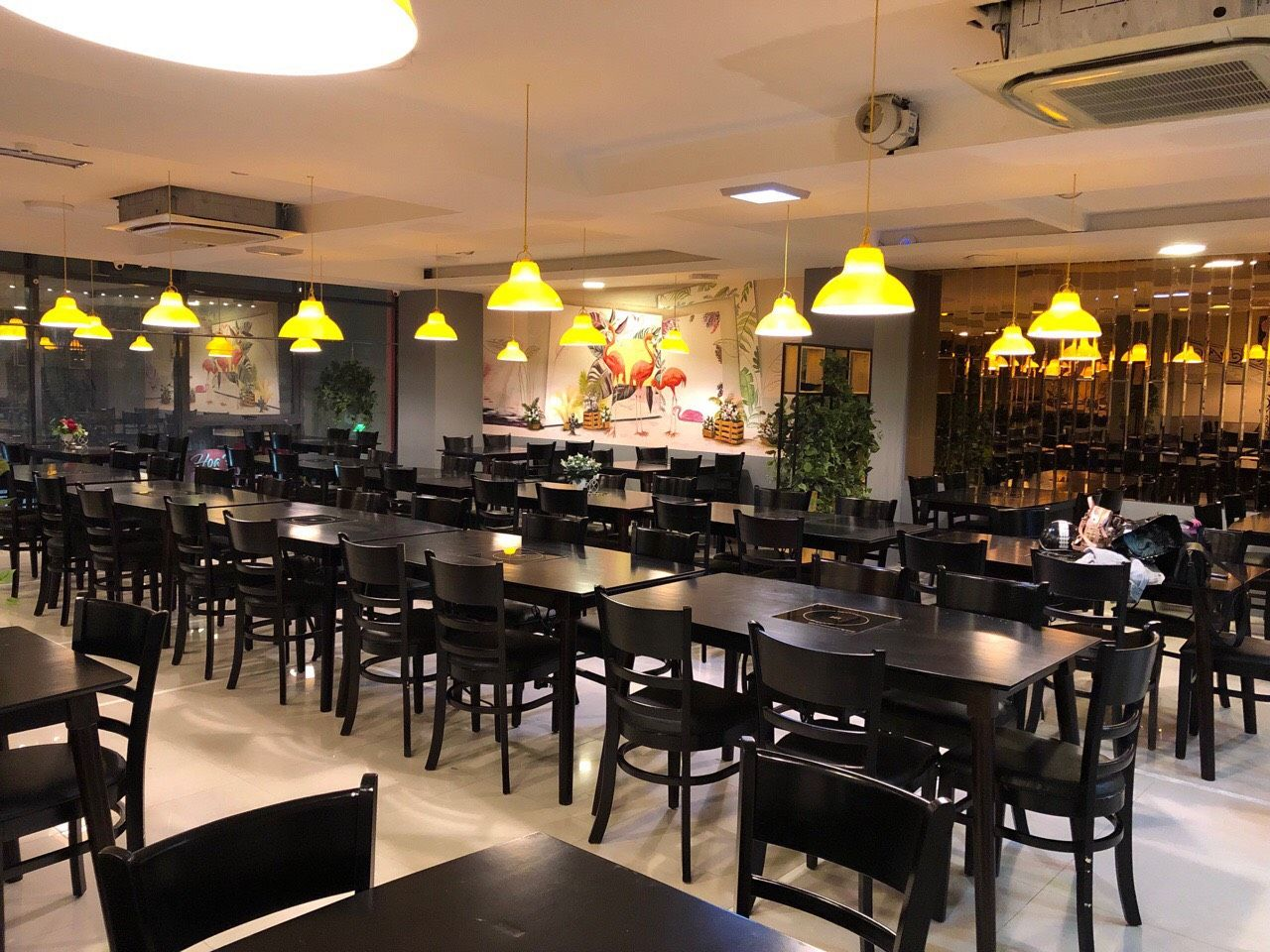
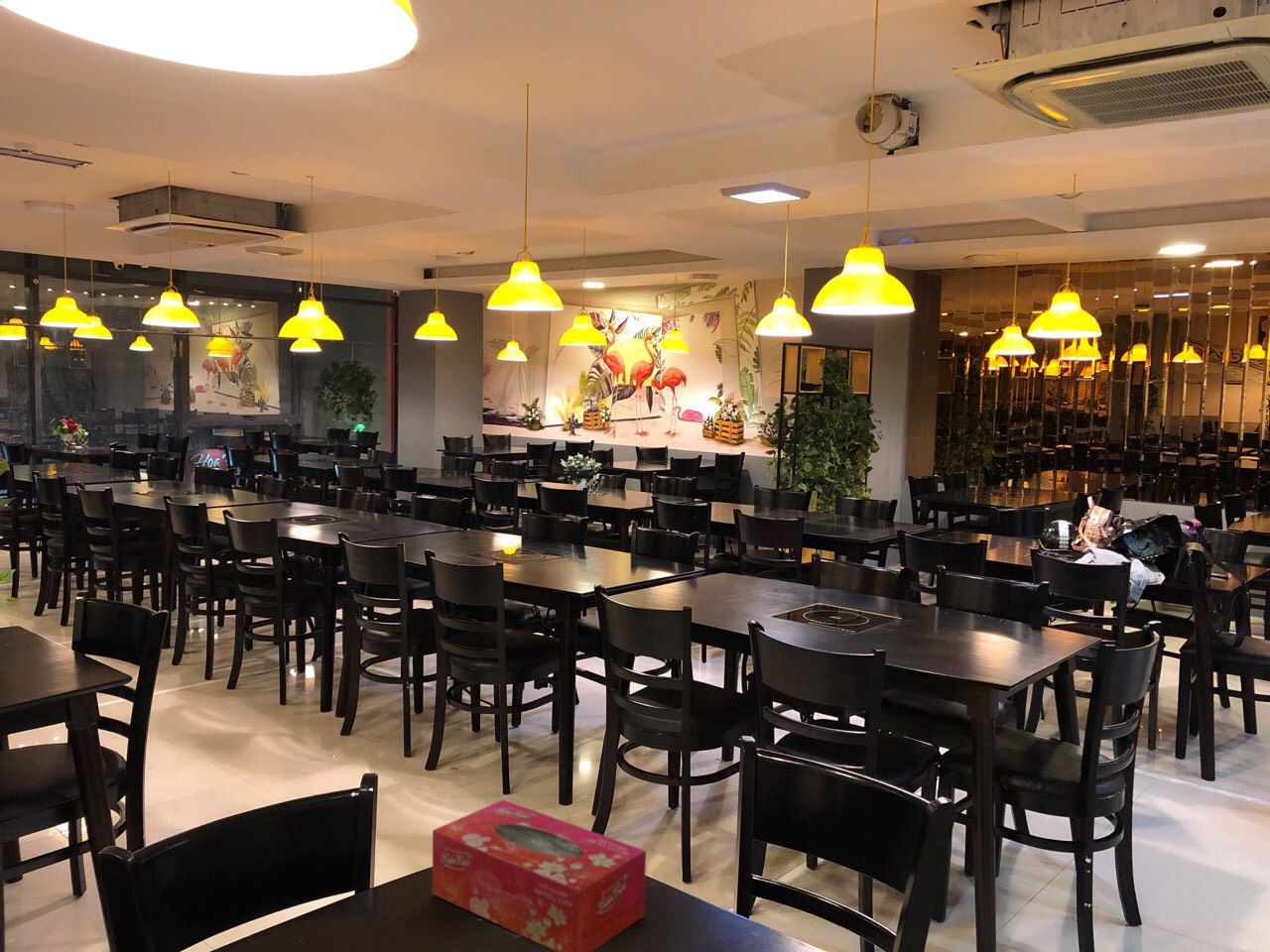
+ tissue box (537, 872)
